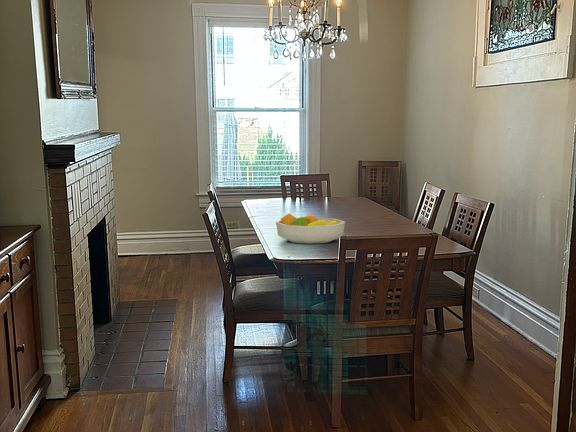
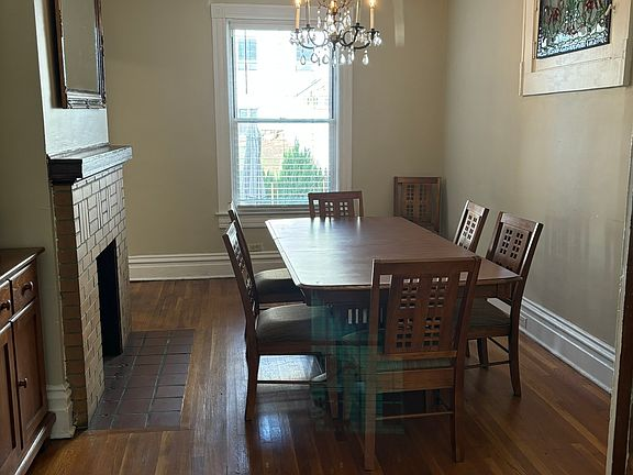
- fruit bowl (310, 226)
